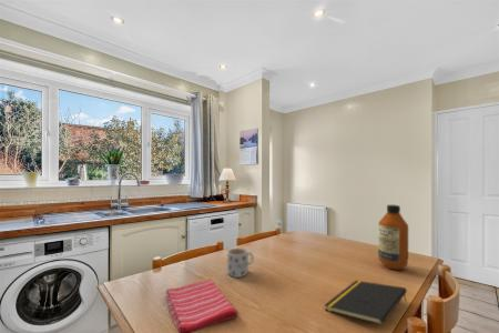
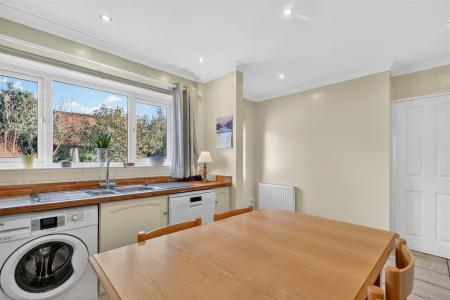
- notepad (366, 299)
- bottle (393, 235)
- dish towel (198, 301)
- mug (241, 261)
